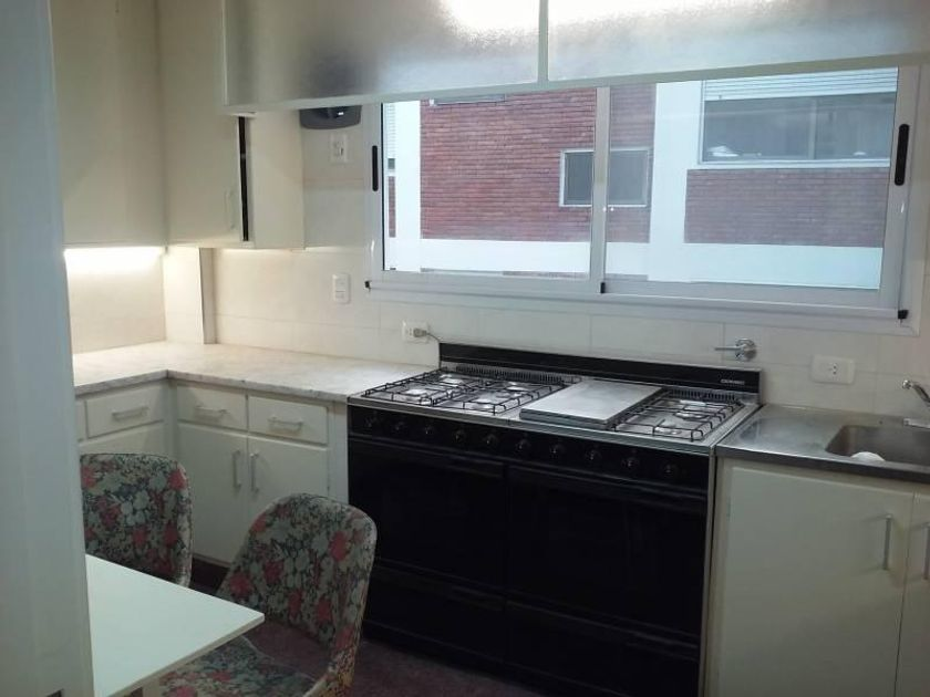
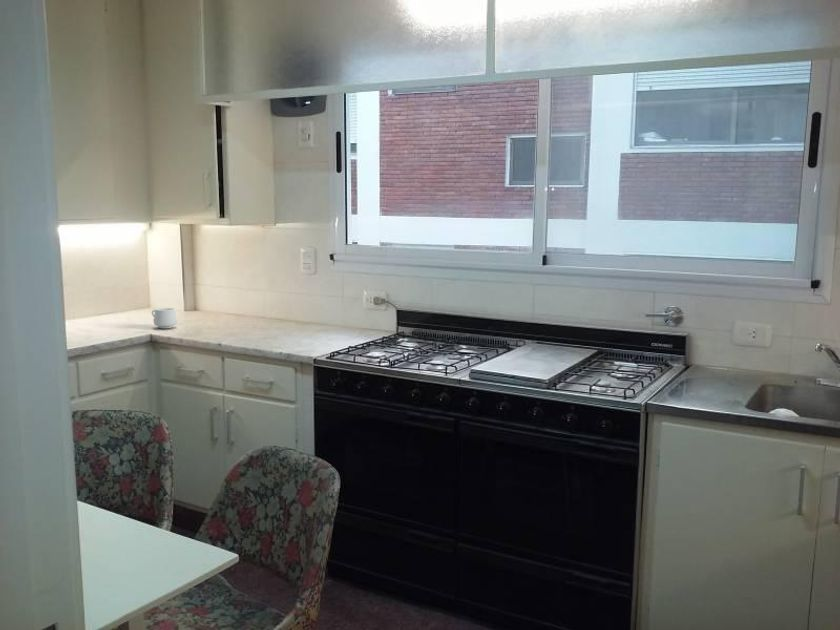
+ mug (163, 318)
